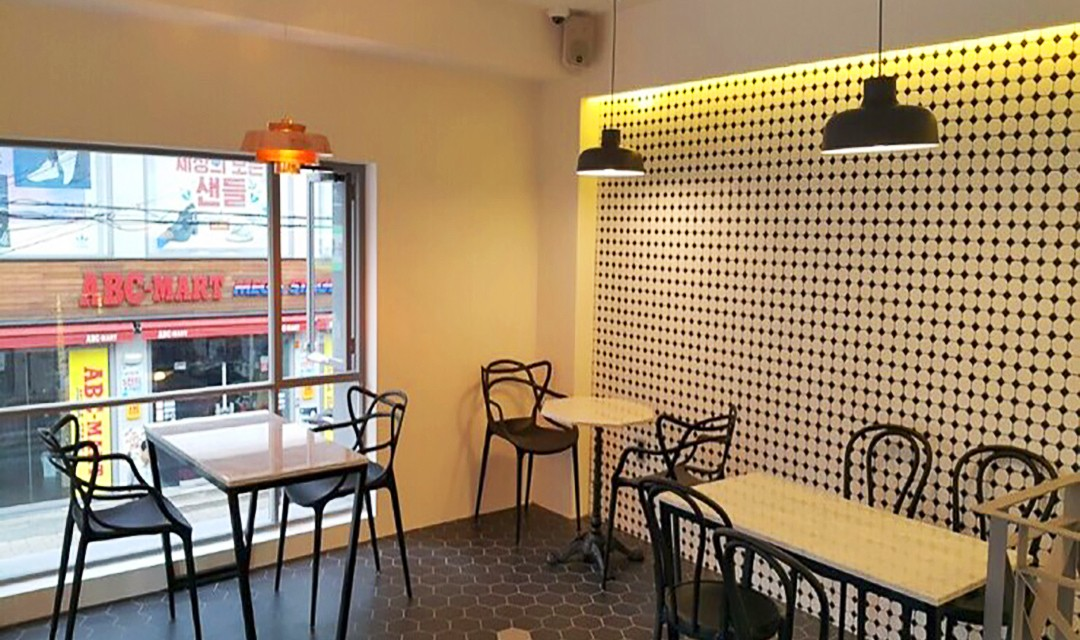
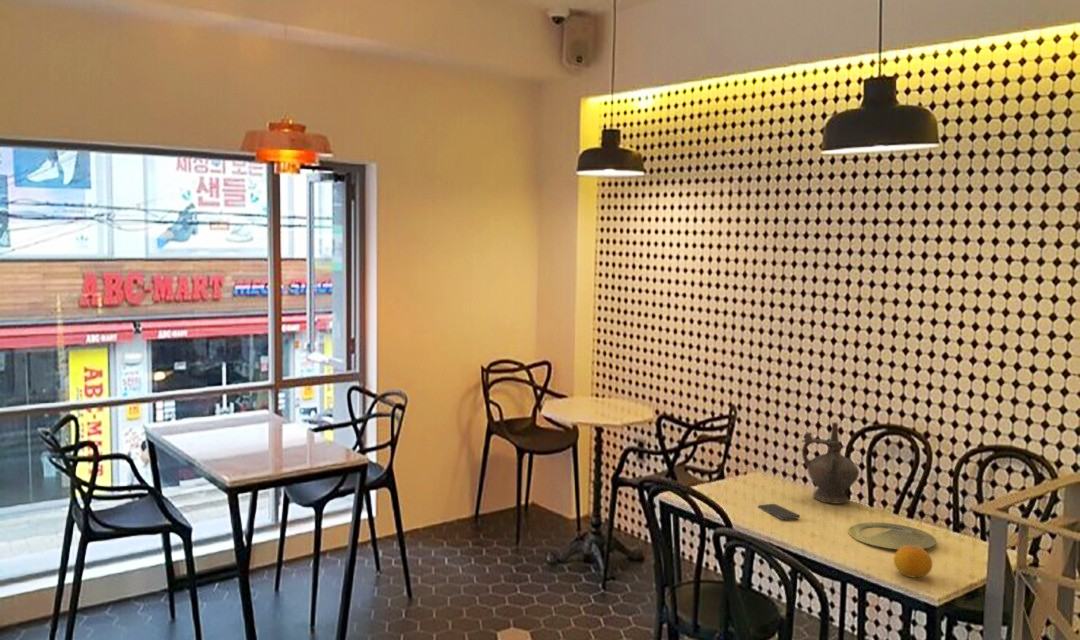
+ smartphone (778, 511)
+ ceremonial vessel (829, 460)
+ plate (891, 536)
+ fruit (913, 561)
